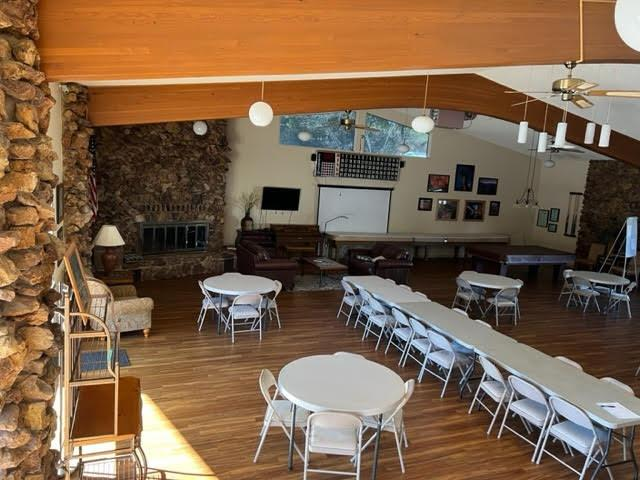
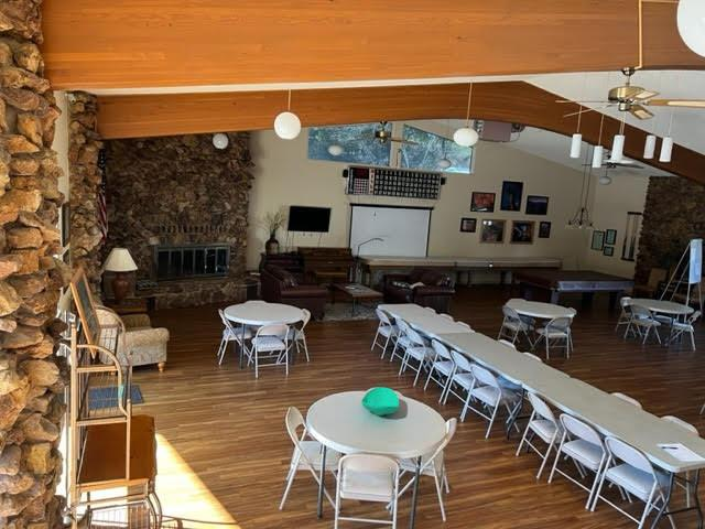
+ table top decor (380, 404)
